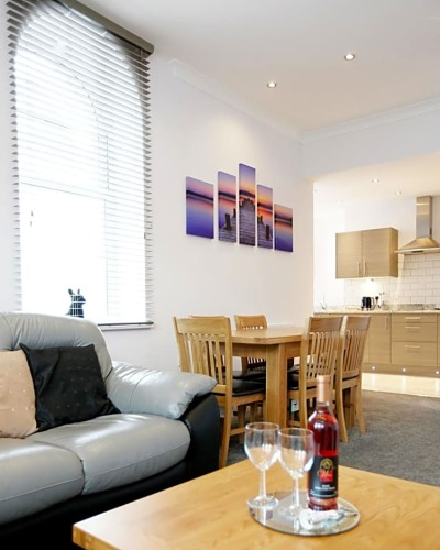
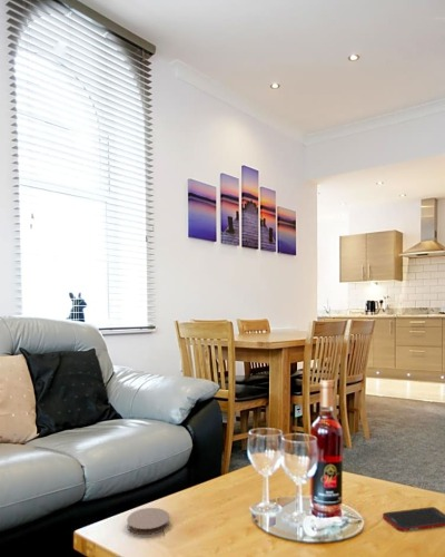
+ coaster (148, 520)
+ cell phone (417, 519)
